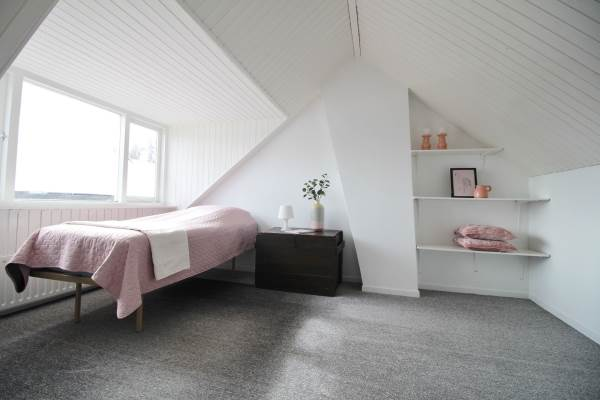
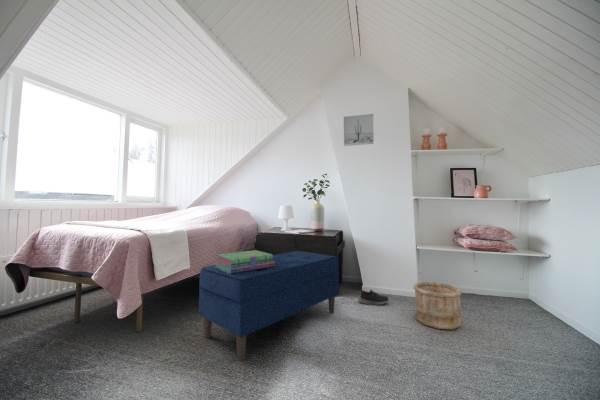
+ shoe (373, 296)
+ wall art (358, 130)
+ stack of books (244, 260)
+ bench (276, 292)
+ wooden bucket (437, 304)
